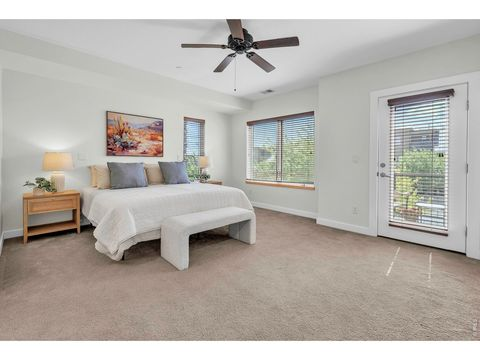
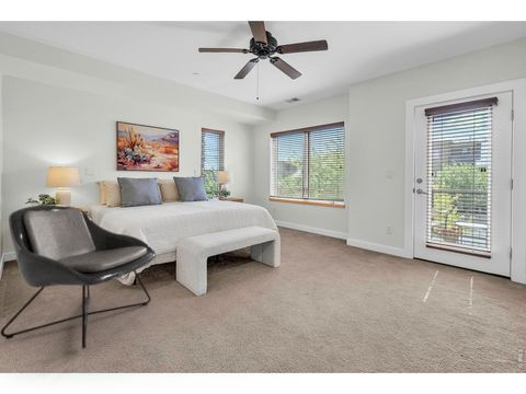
+ lounge chair (85, 263)
